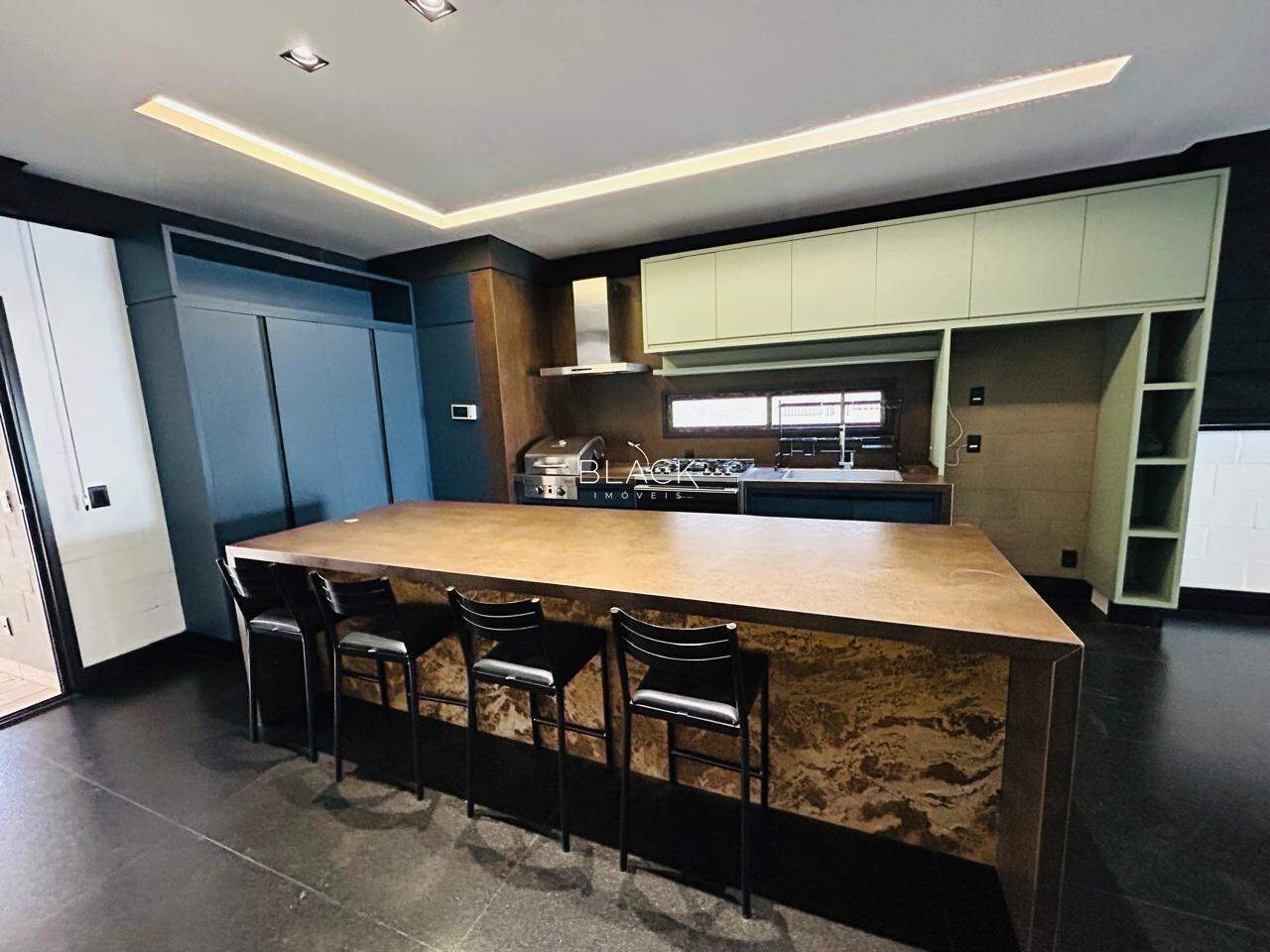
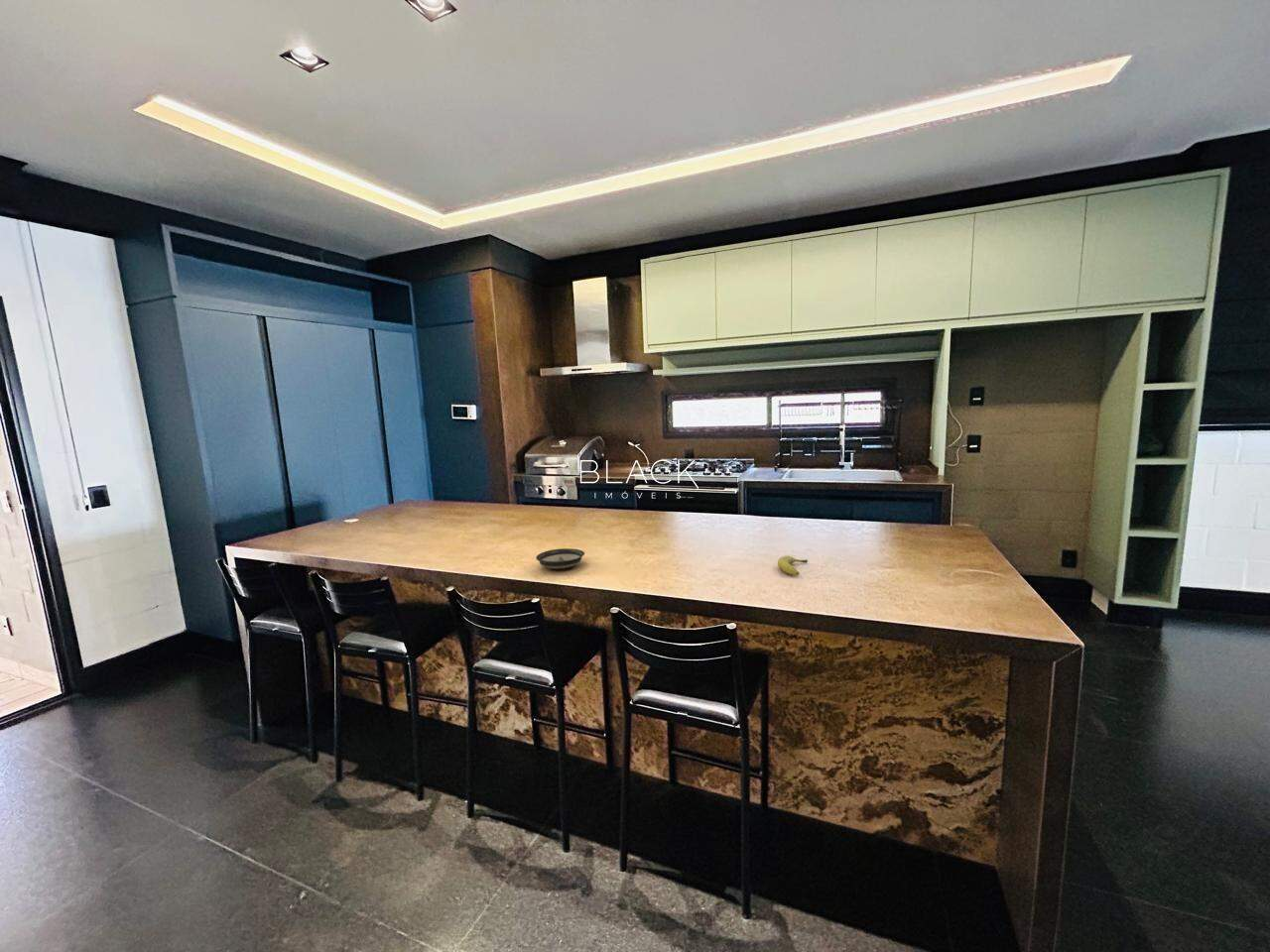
+ saucer (561, 560)
+ fruit (791, 562)
